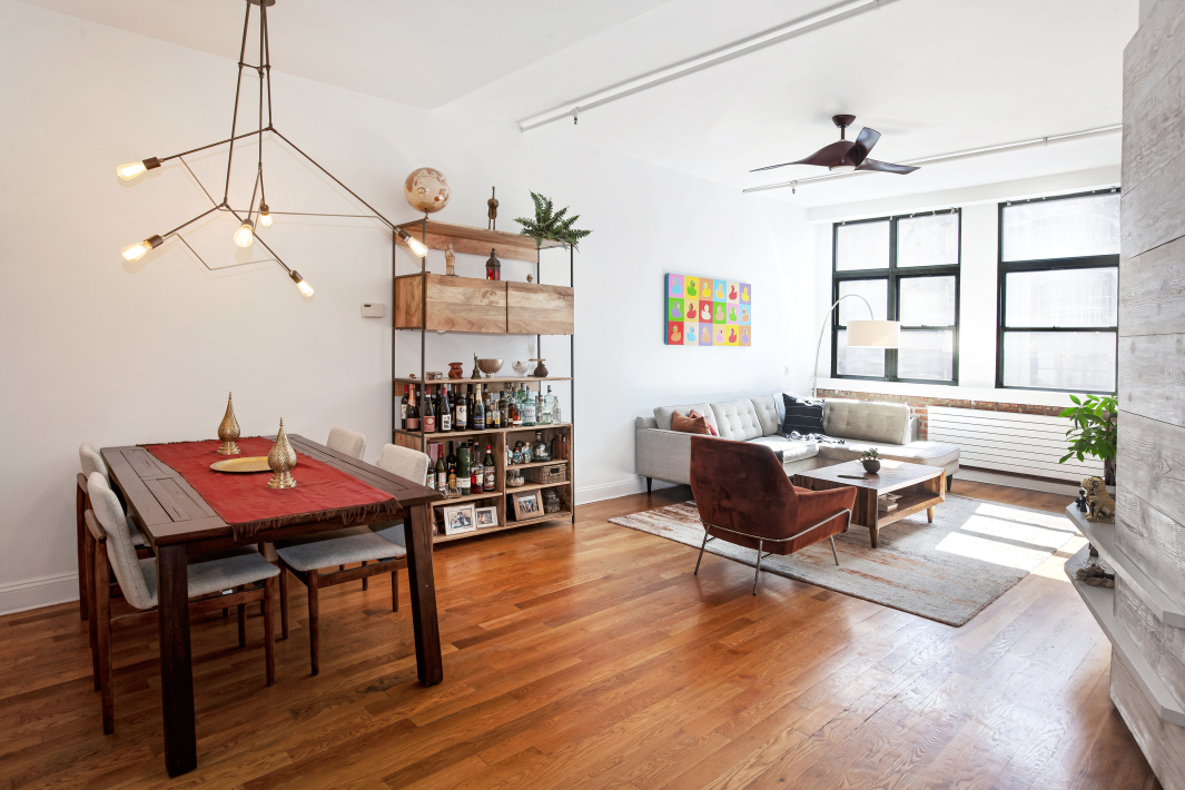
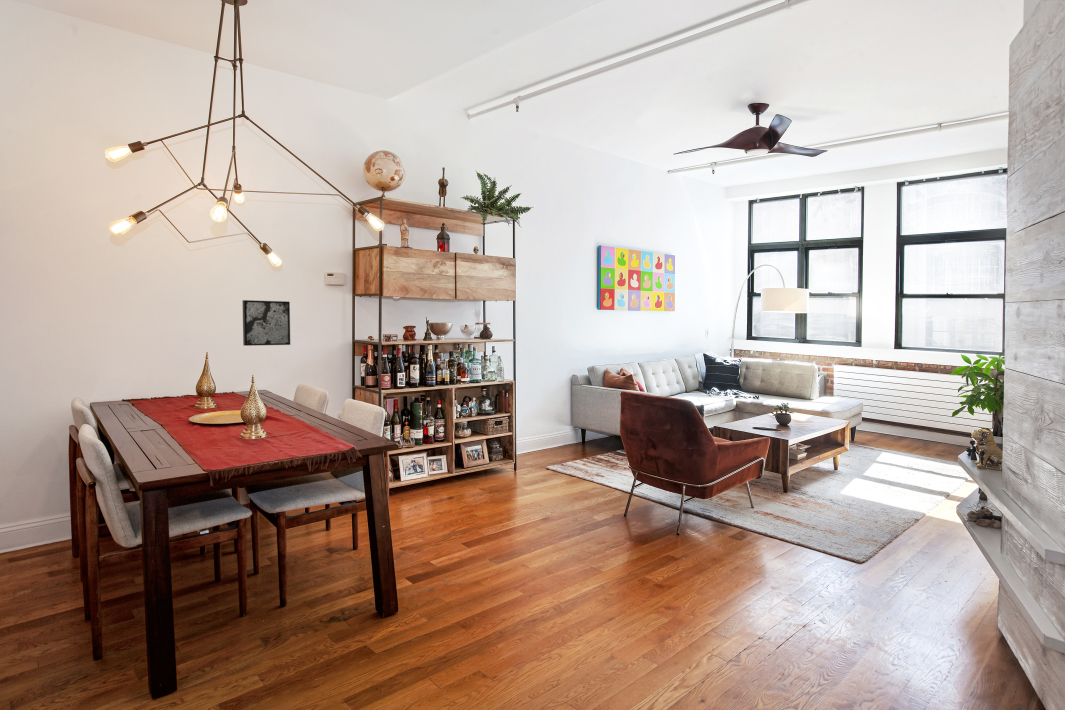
+ wall art (266, 323)
